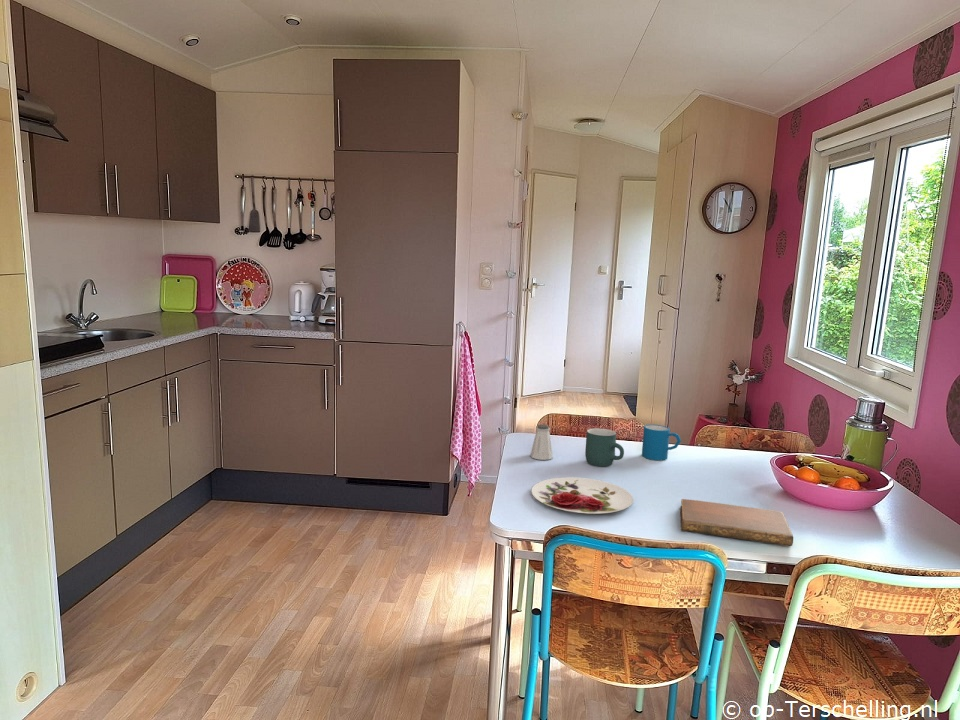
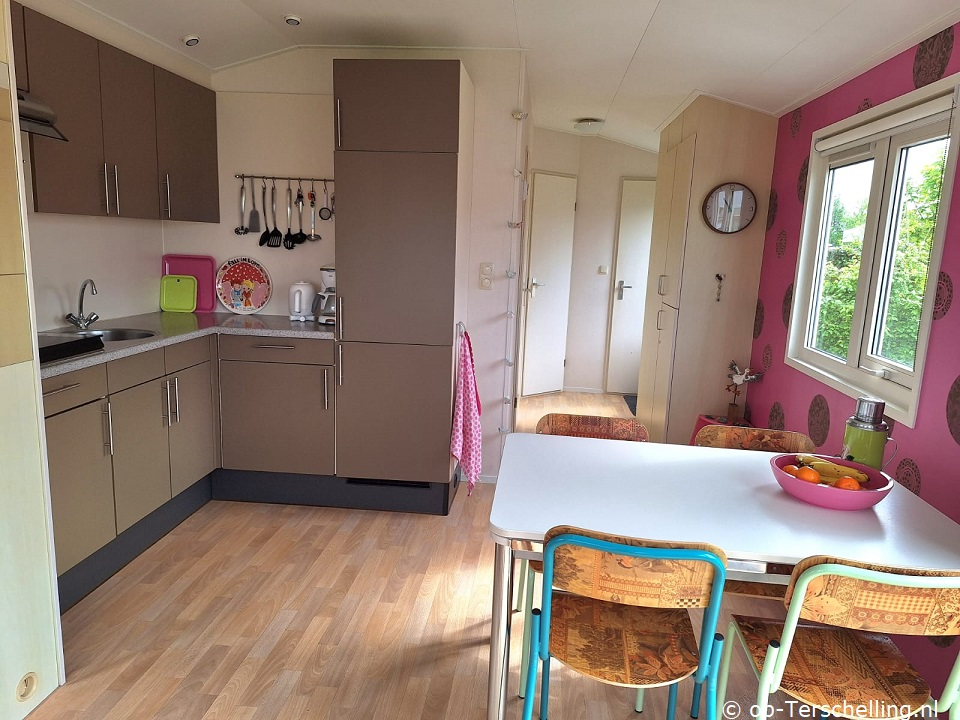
- mug (661, 443)
- notebook (733, 520)
- saltshaker (542, 441)
- mug (605, 448)
- plate (581, 493)
